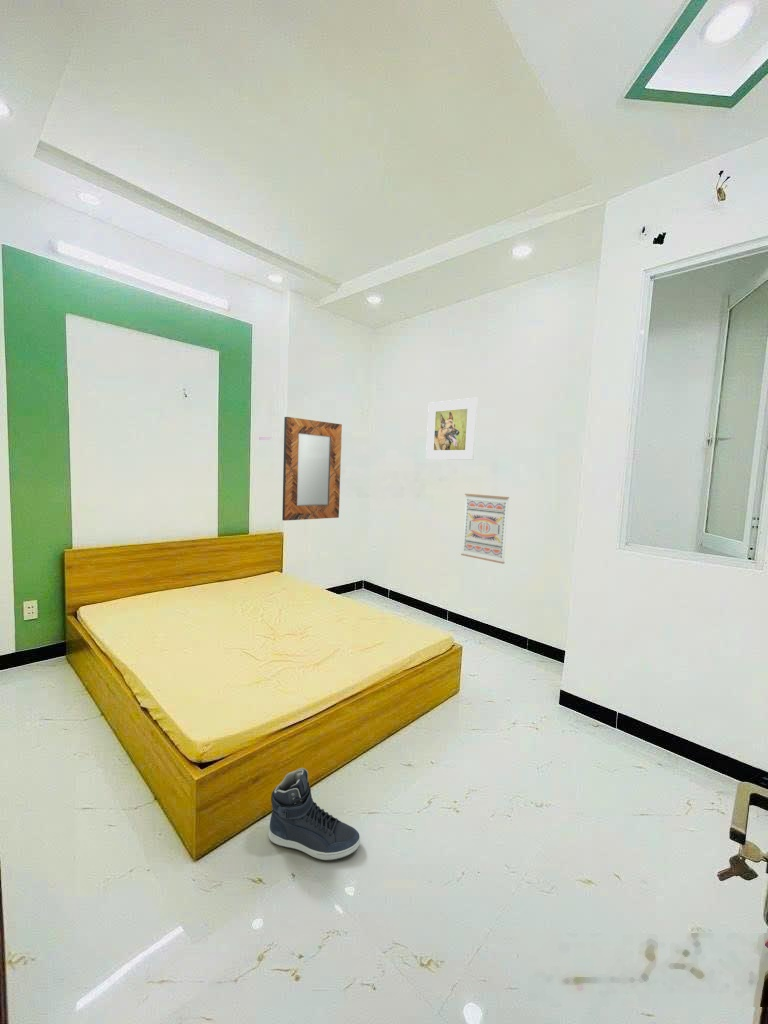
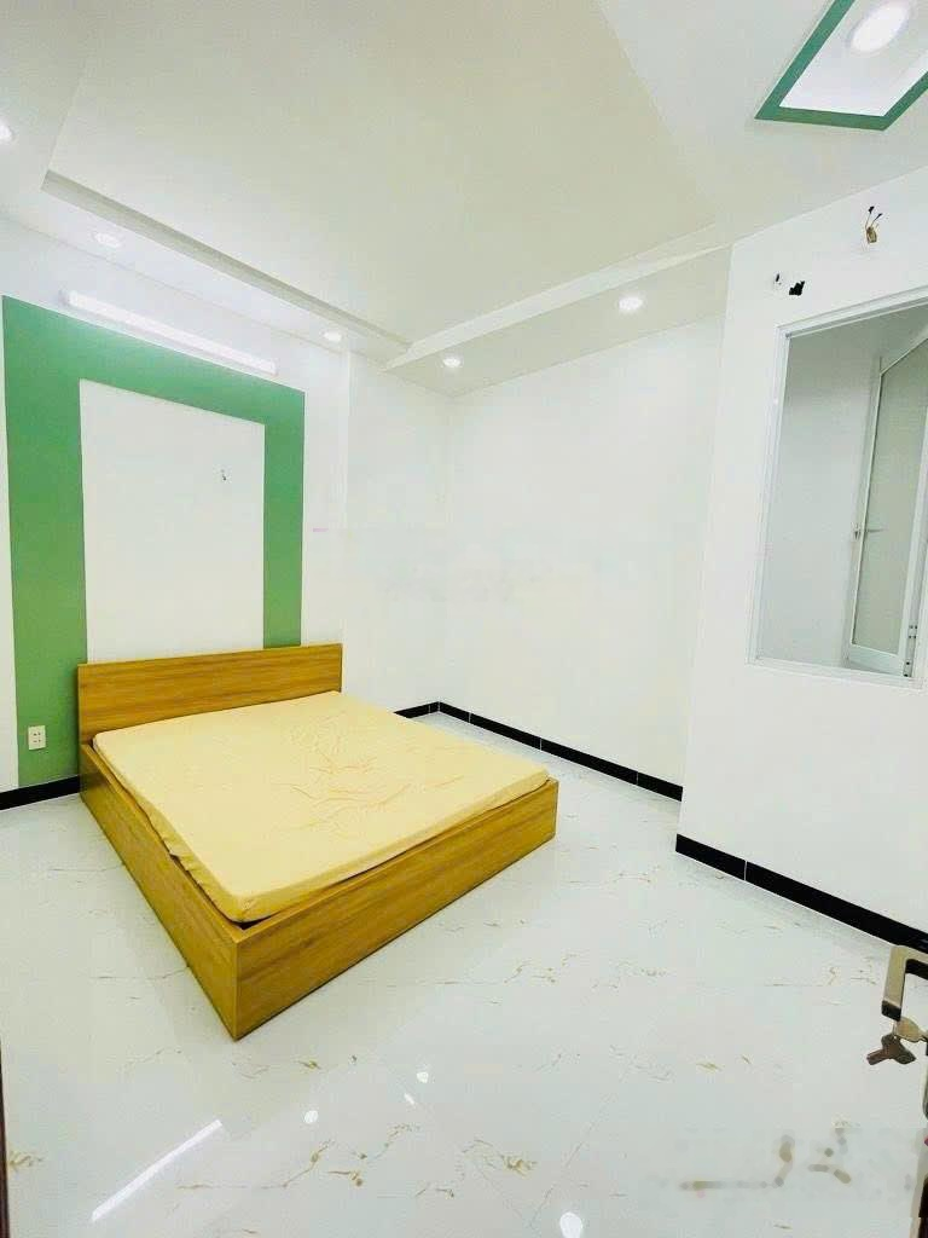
- wall art (484, 527)
- sneaker (314, 809)
- home mirror (313, 470)
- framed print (450, 430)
